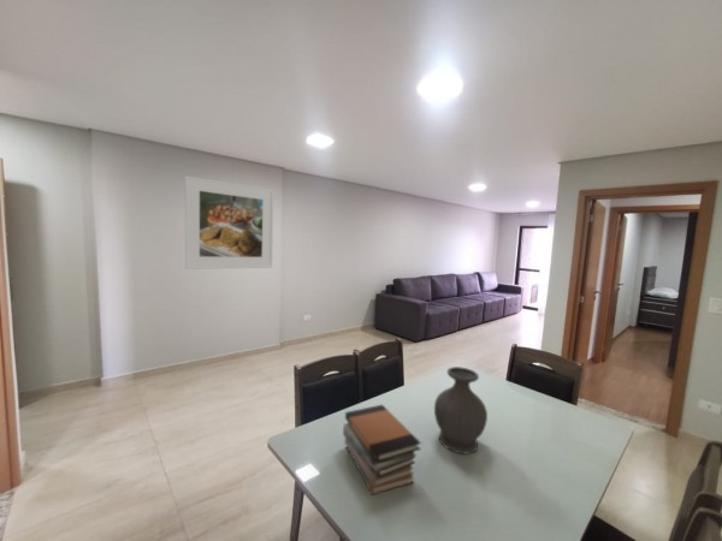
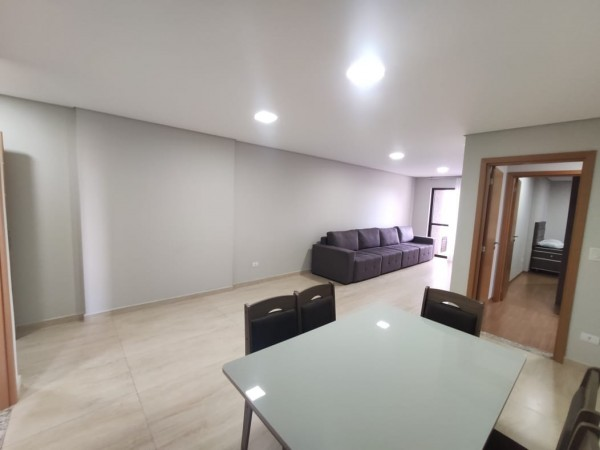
- book stack (378, 444)
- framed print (232, 226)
- vase (460, 406)
